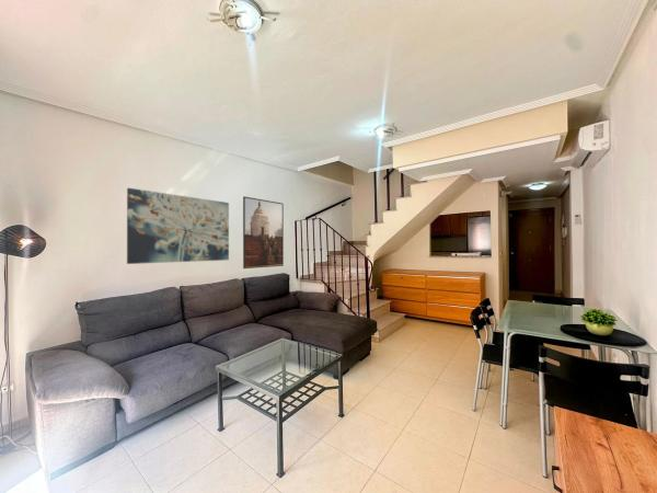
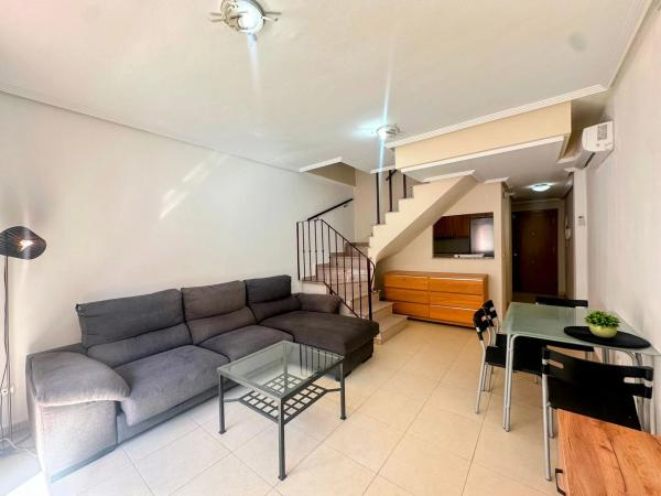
- wall art (184, 229)
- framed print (264, 233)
